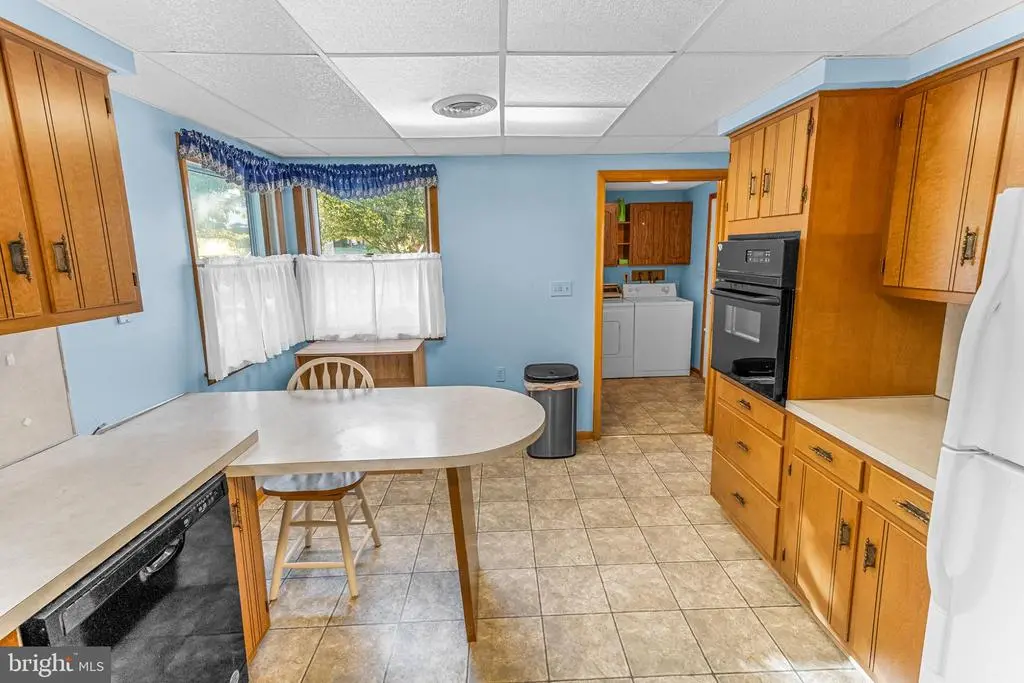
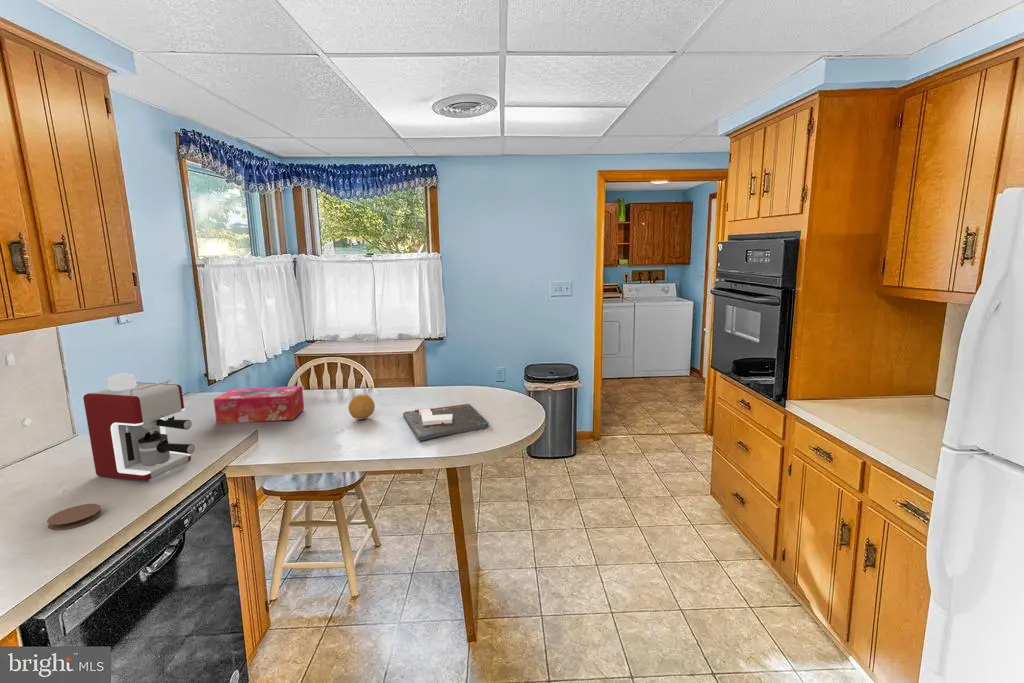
+ fruit (361, 406)
+ coffee maker (150, 423)
+ coaster (74, 516)
+ board game (443, 417)
+ tissue box (261, 404)
